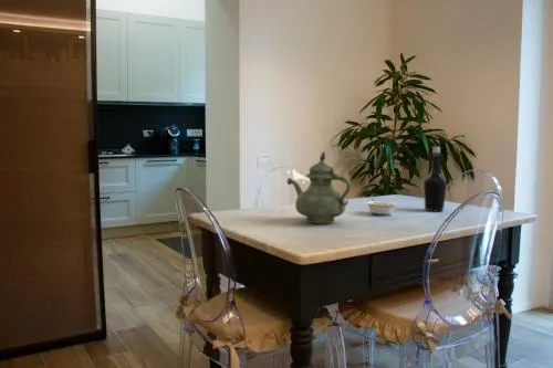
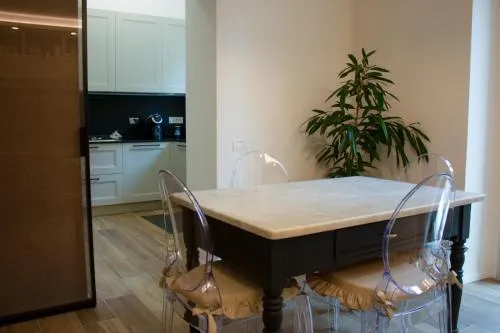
- bottle (435, 178)
- legume (379, 207)
- teapot (317, 186)
